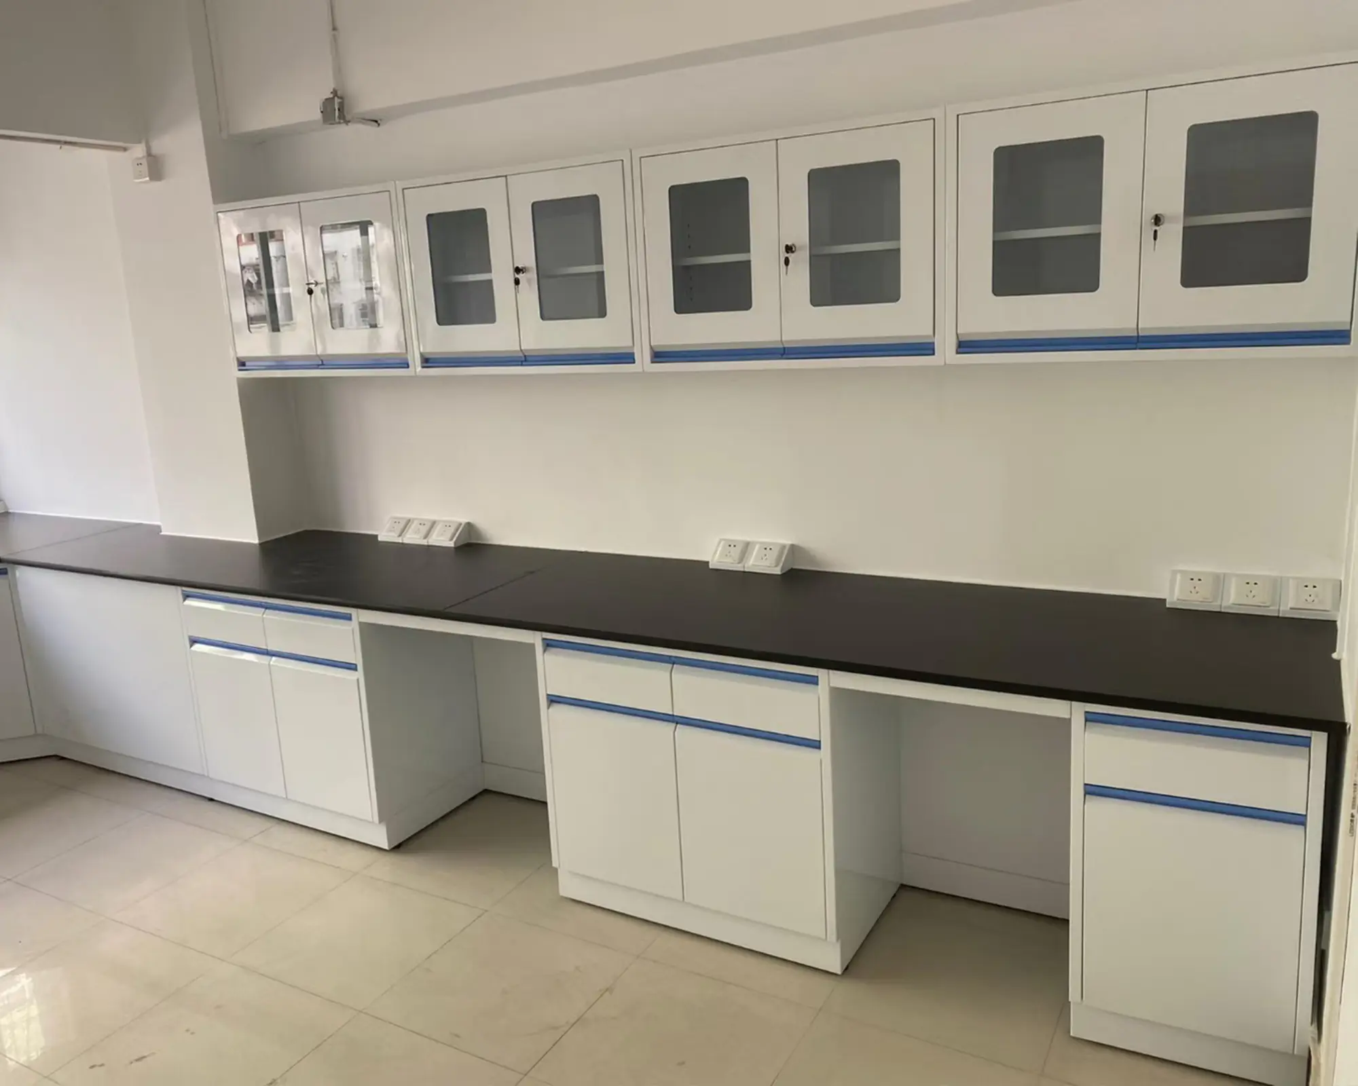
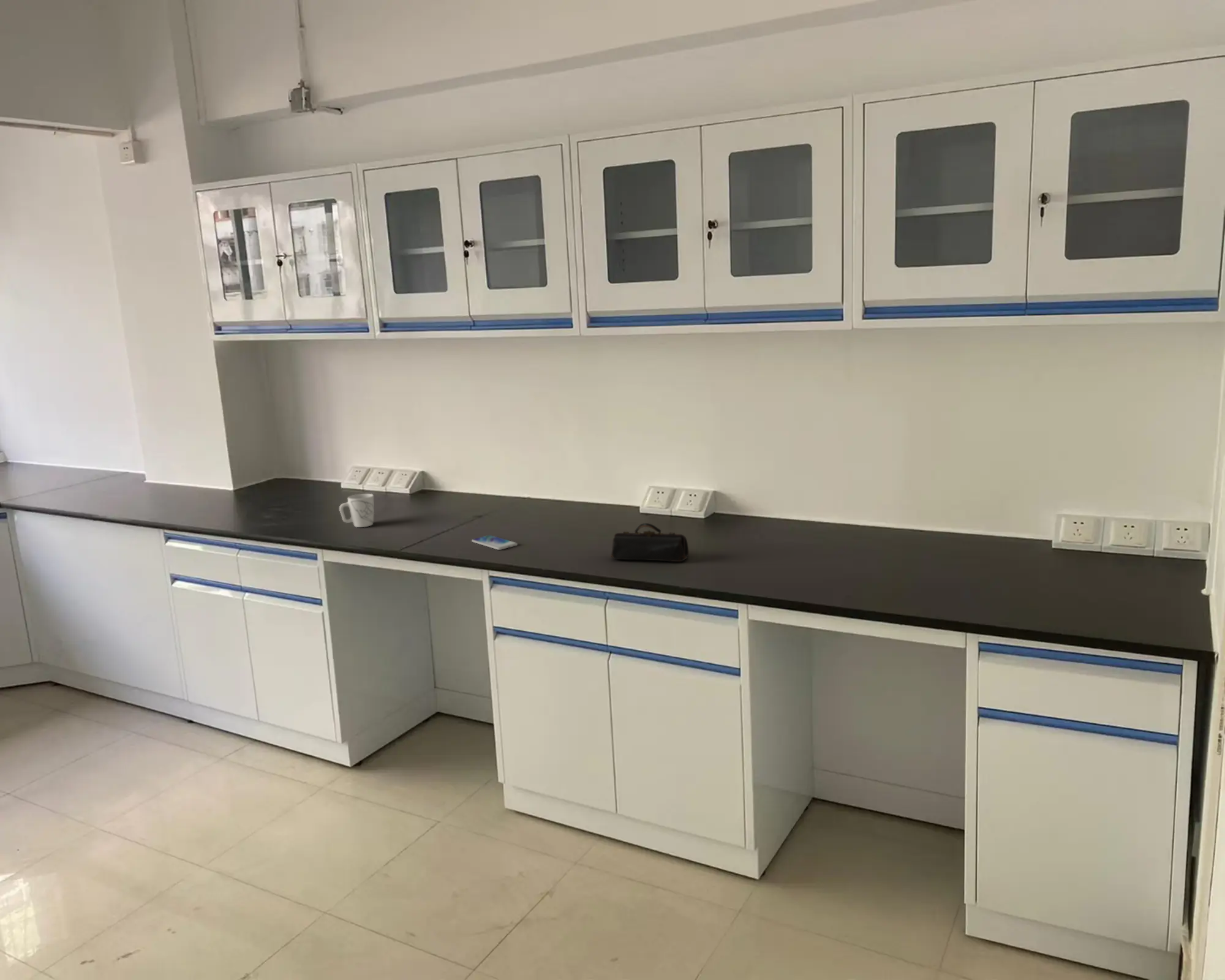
+ pencil case (649, 540)
+ smartphone (494, 542)
+ mug (357, 511)
